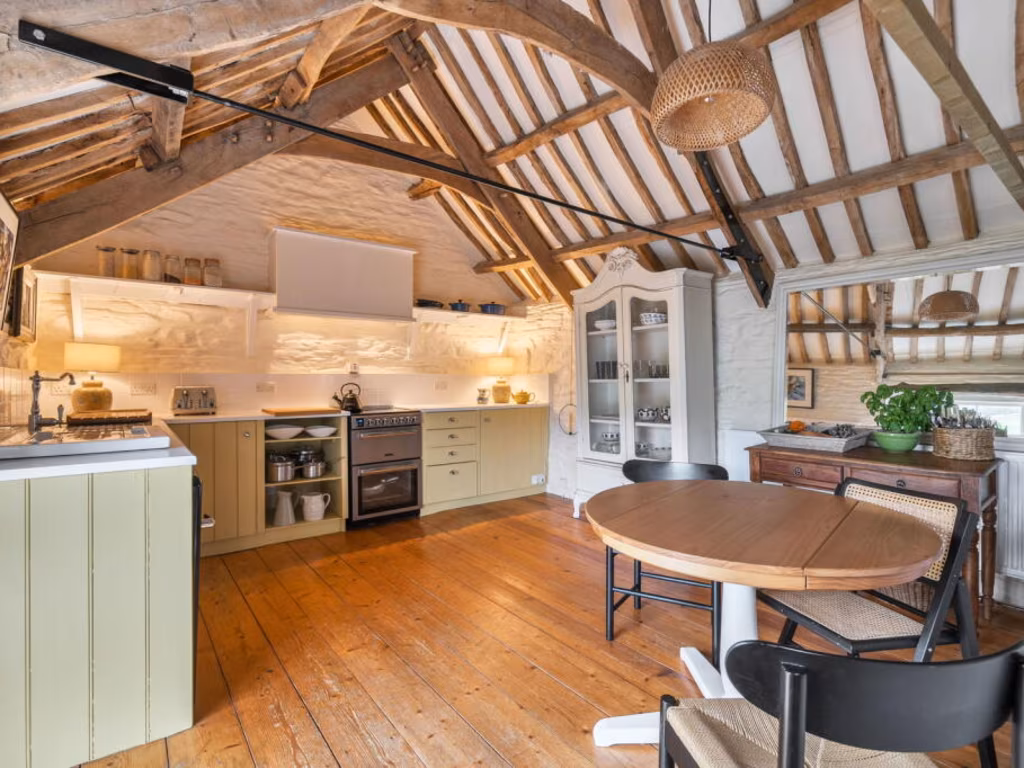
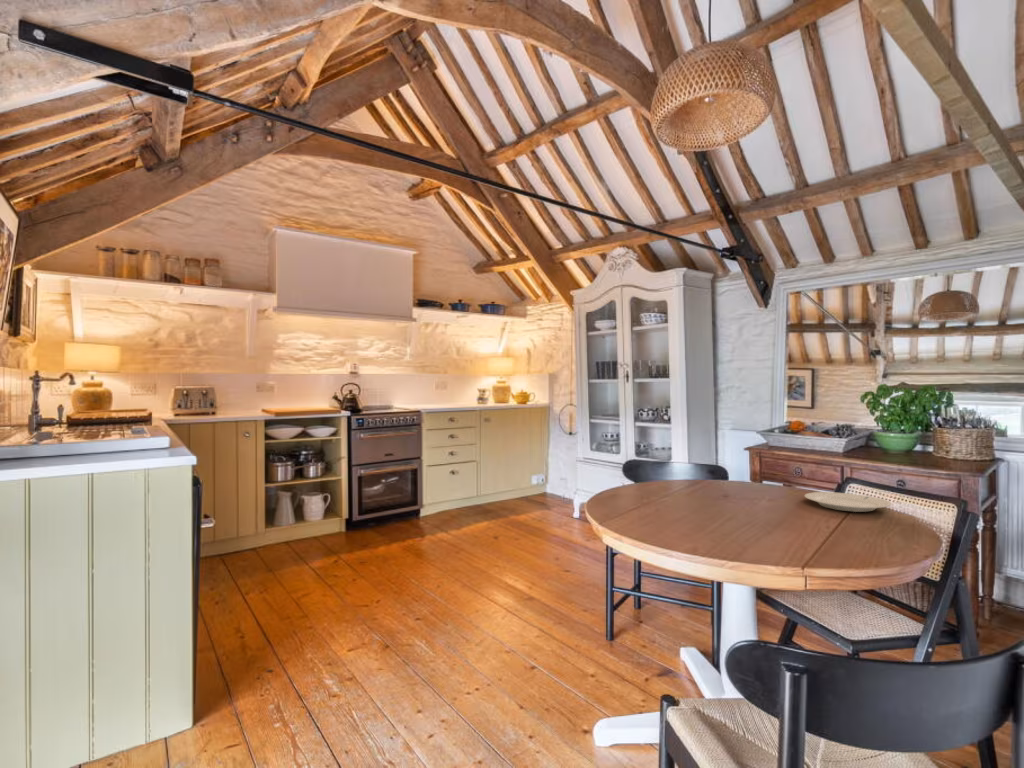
+ chinaware (846, 502)
